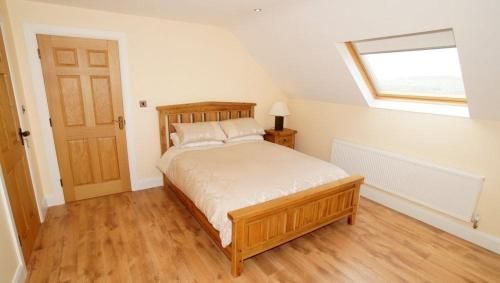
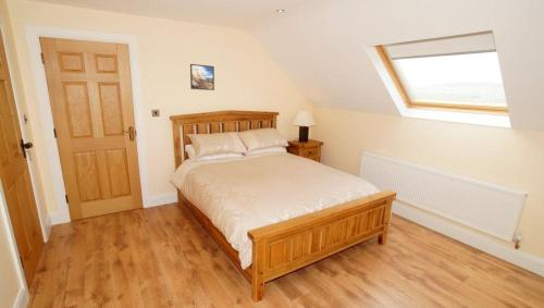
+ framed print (202, 77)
